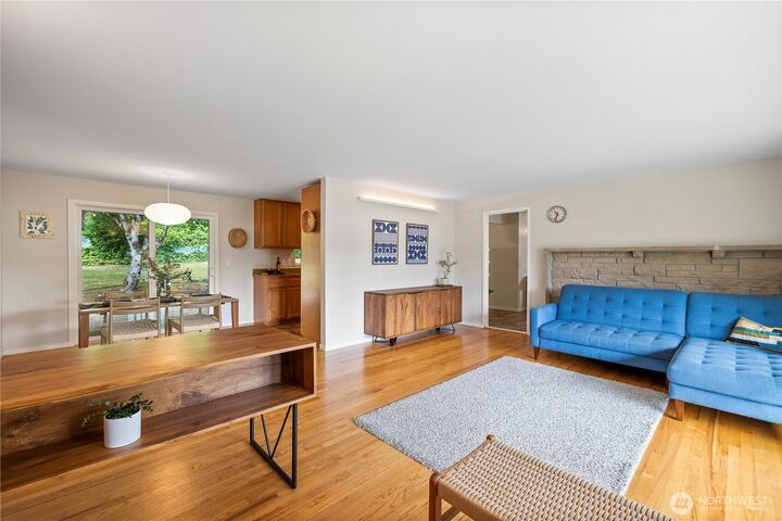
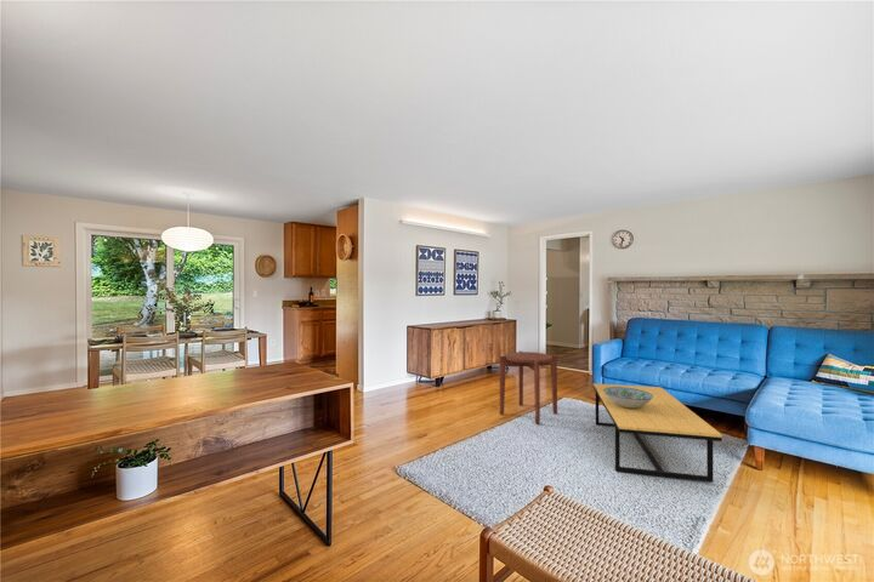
+ decorative bowl (628, 399)
+ coffee table (643, 426)
+ side table (522, 384)
